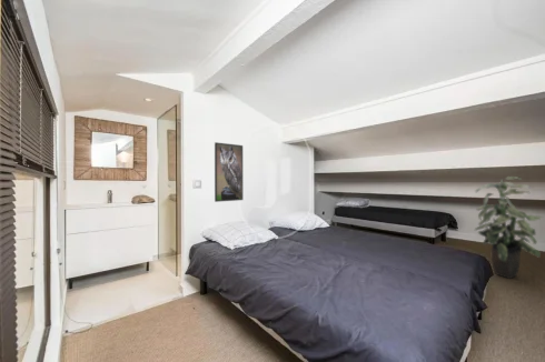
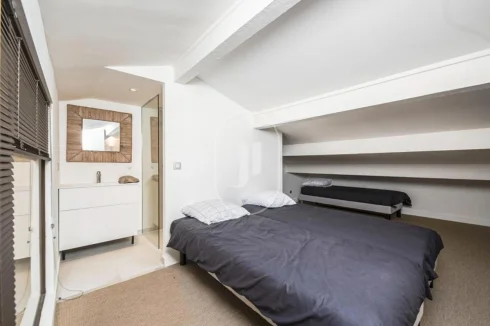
- indoor plant (507, 227)
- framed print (229, 172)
